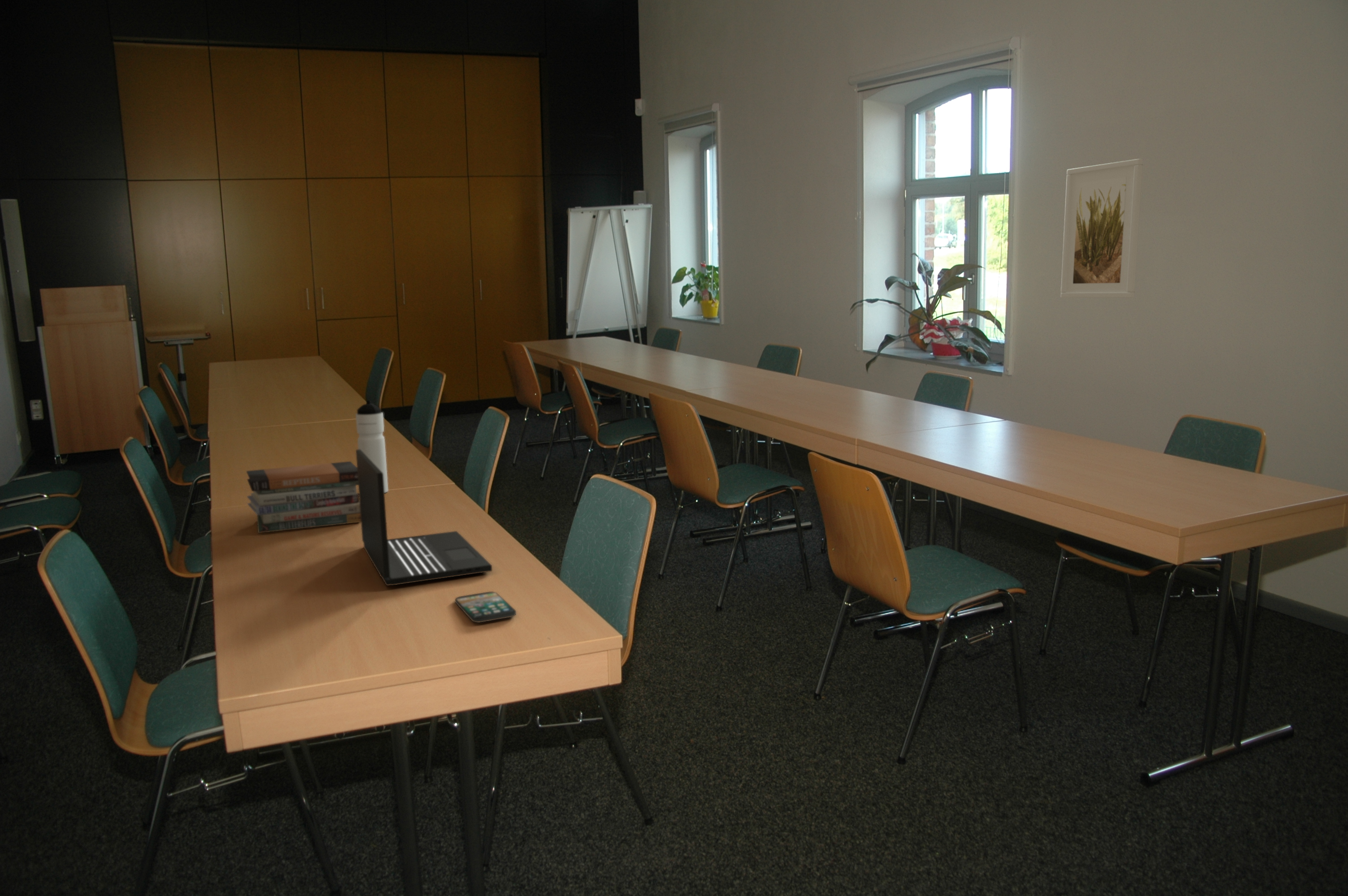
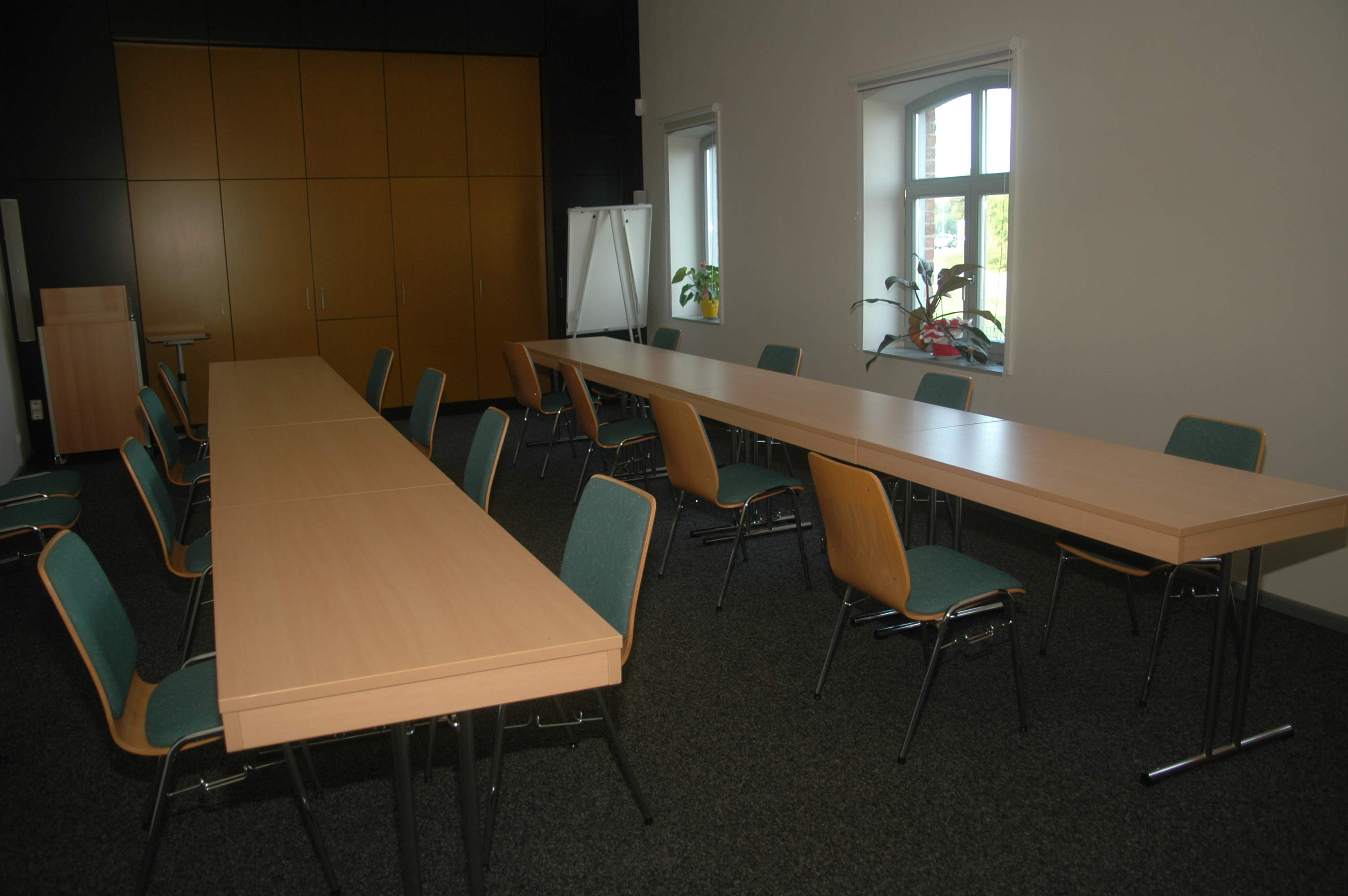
- laptop (422, 535)
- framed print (1099, 232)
- smartphone (485, 606)
- water bottle (372, 446)
- book stack (305, 496)
